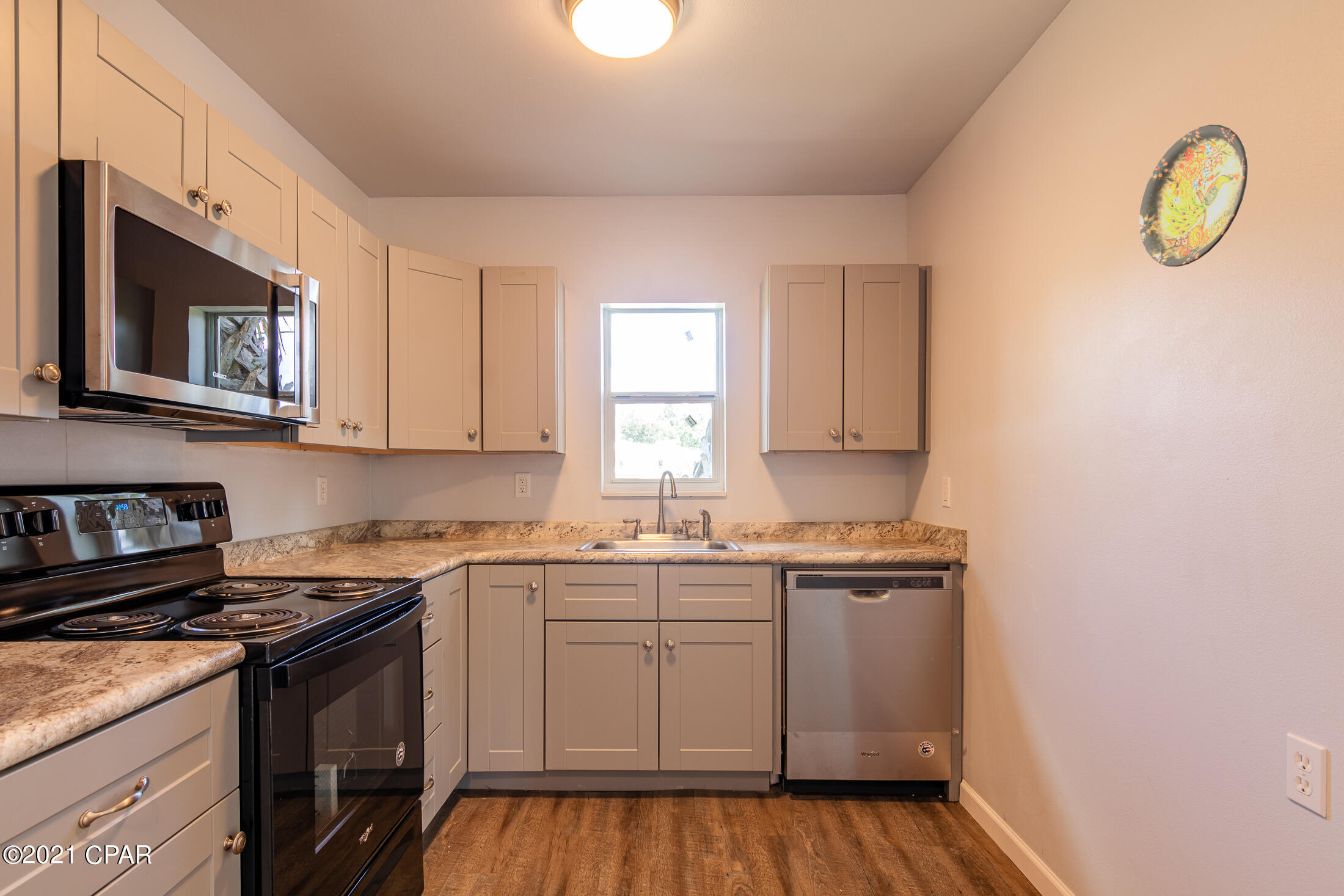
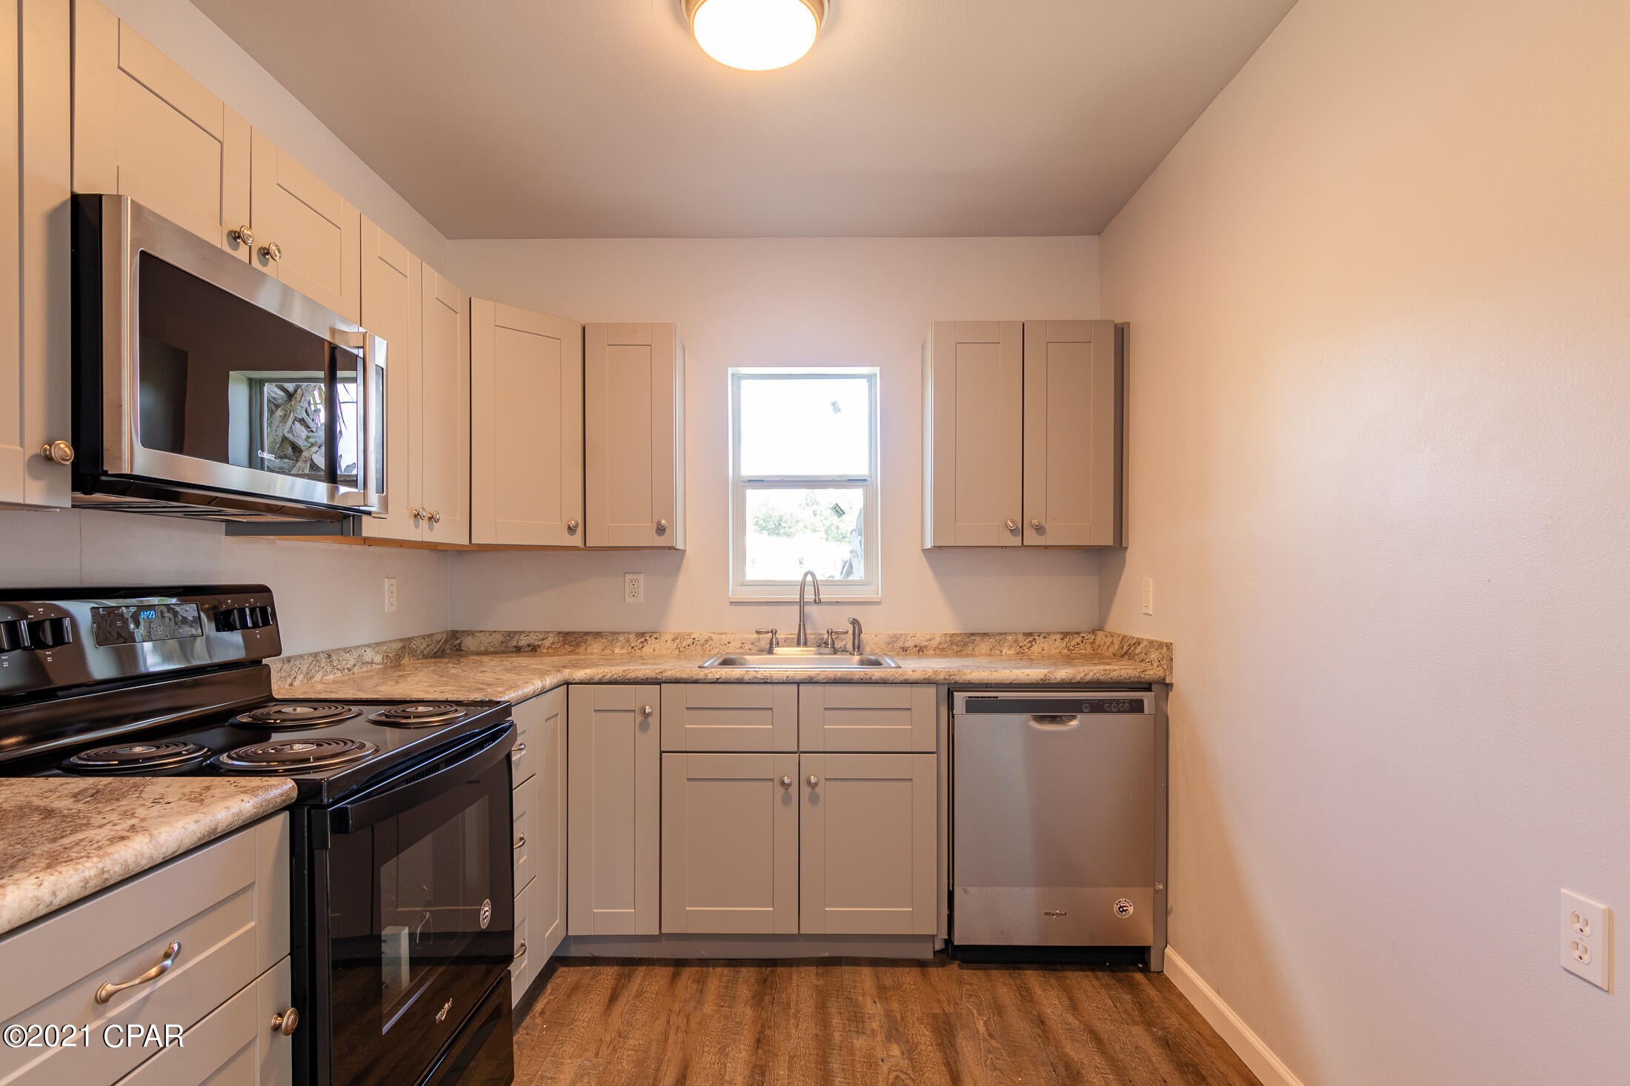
- decorative plate (1194, 198)
